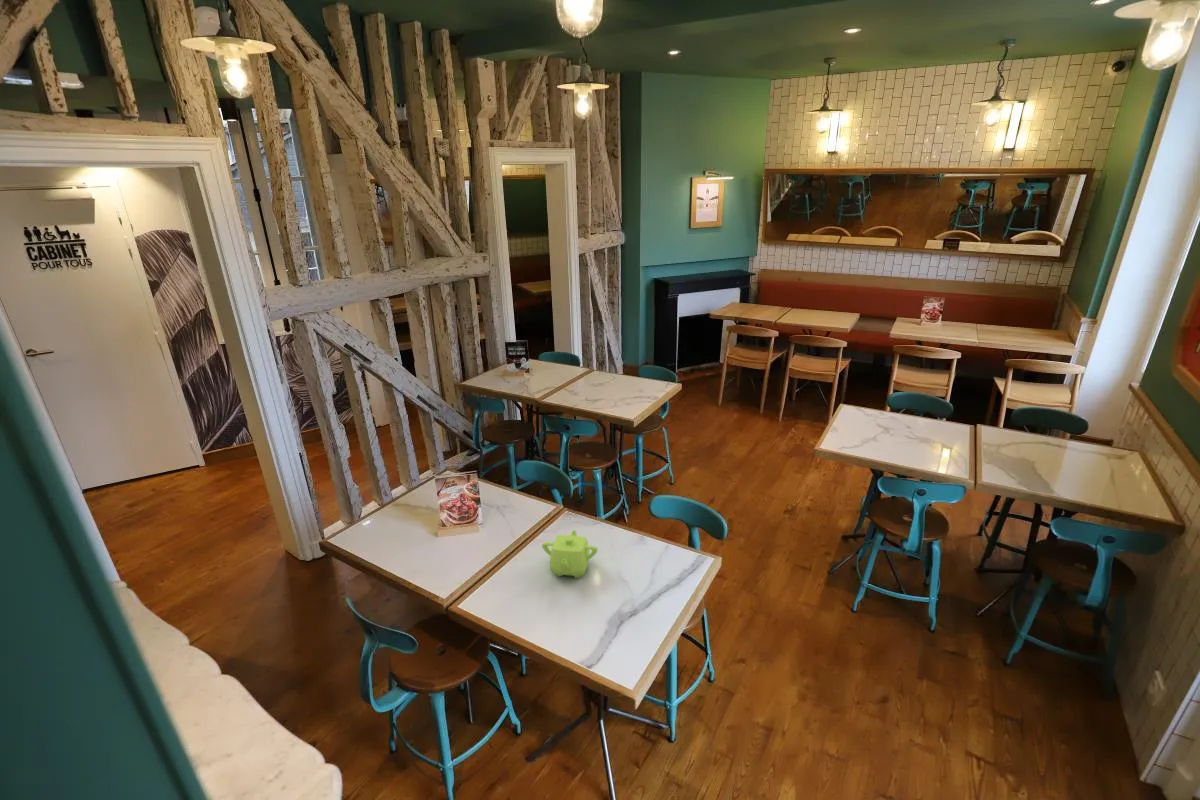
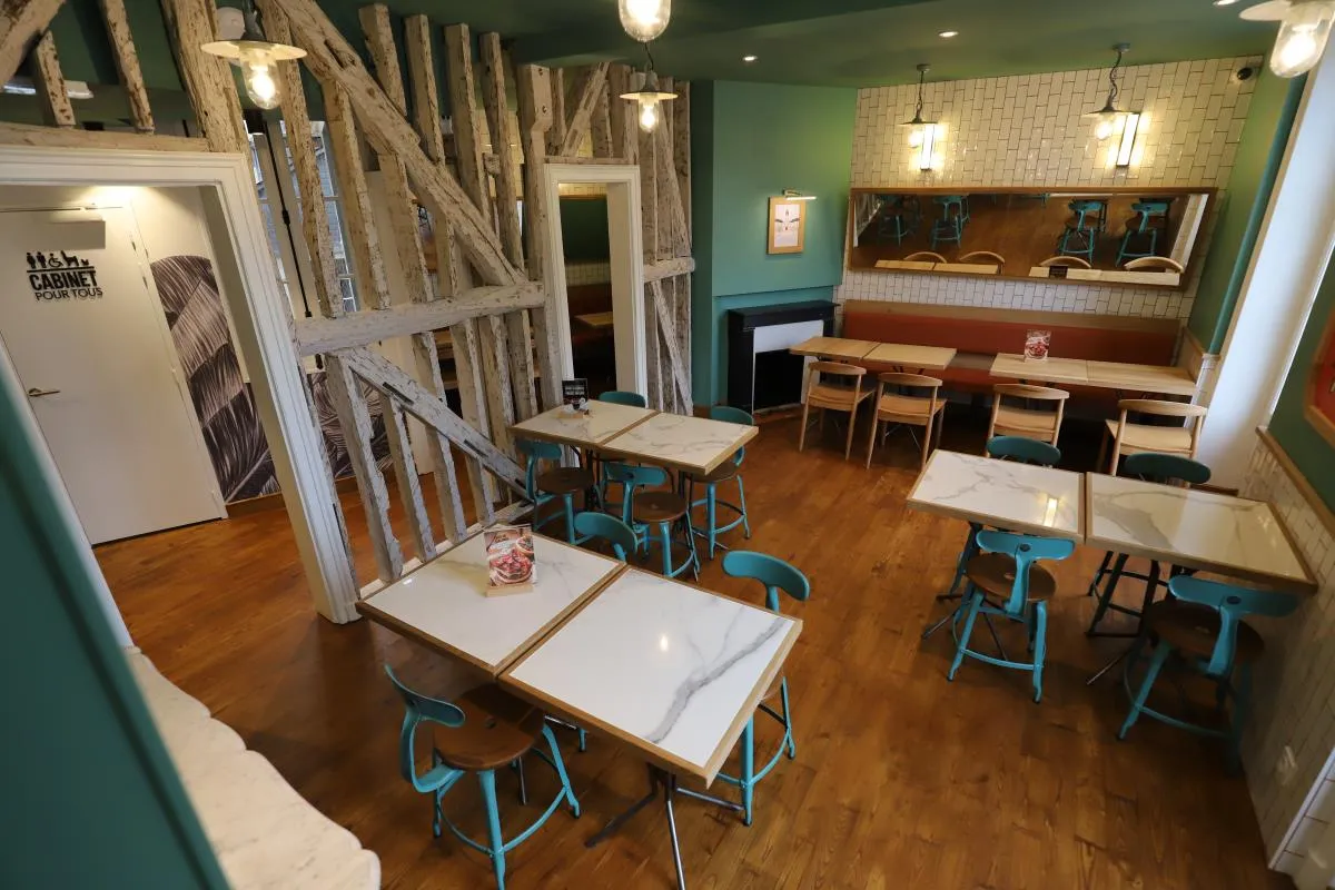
- teapot (569, 554)
